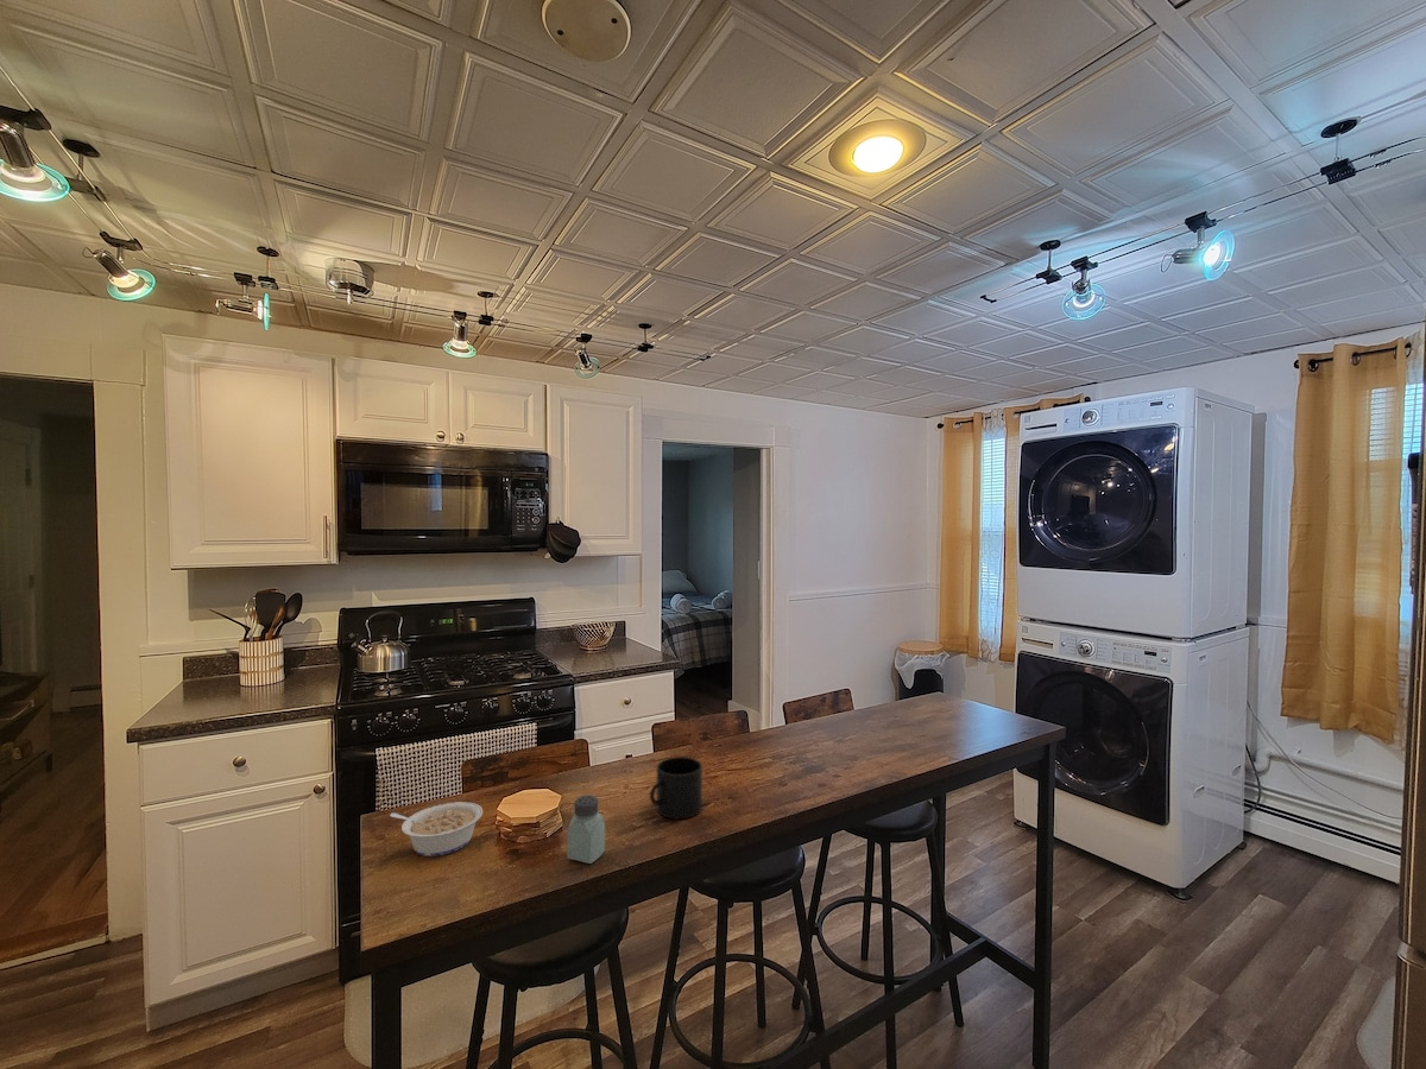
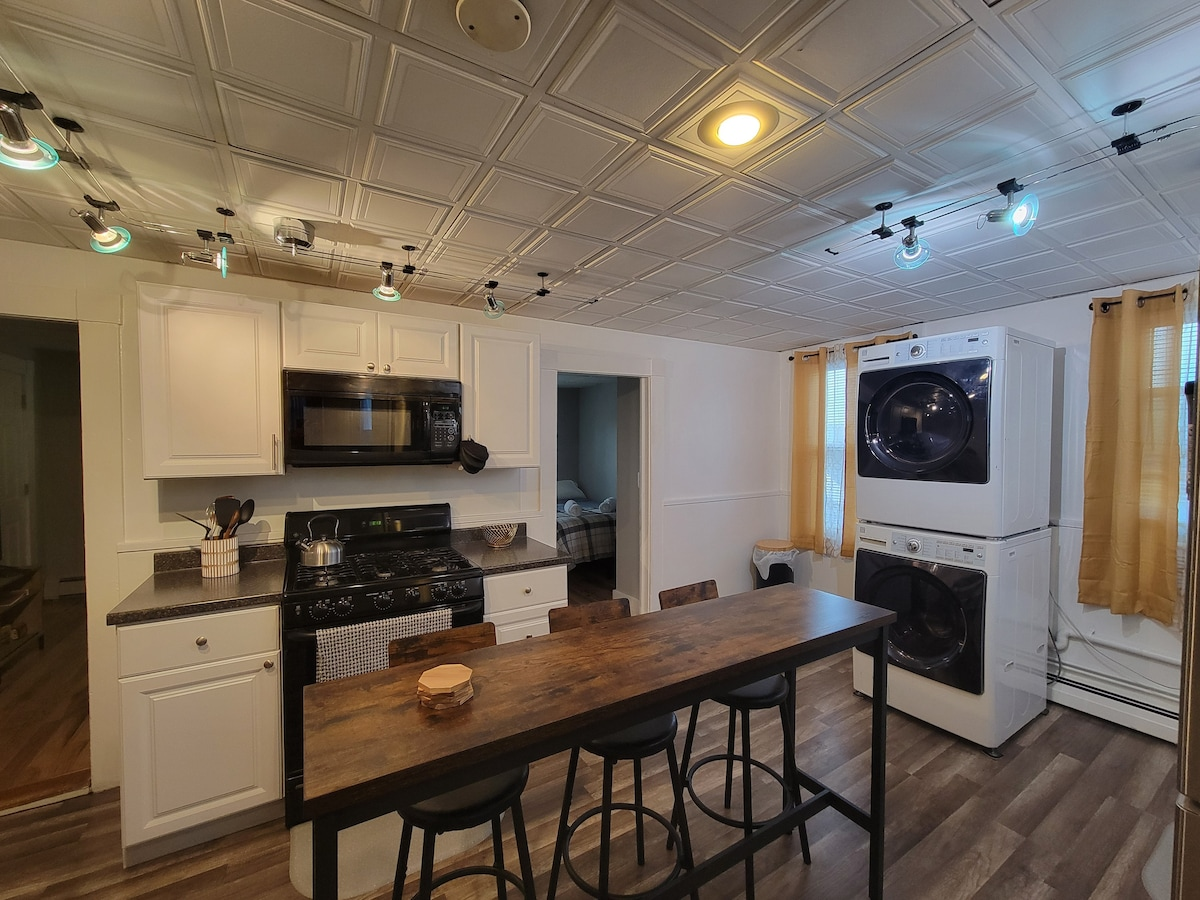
- mug (674, 789)
- saltshaker (586, 827)
- legume (440, 829)
